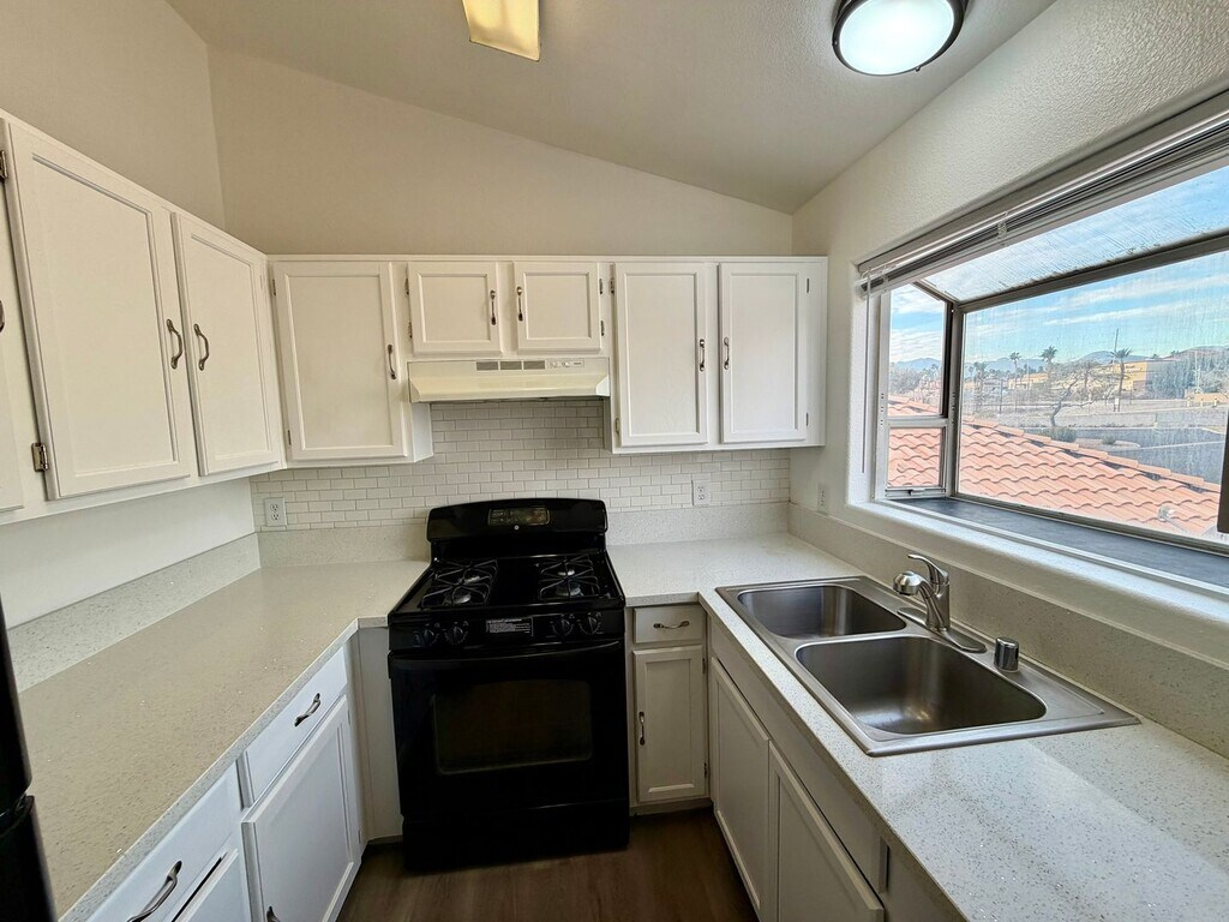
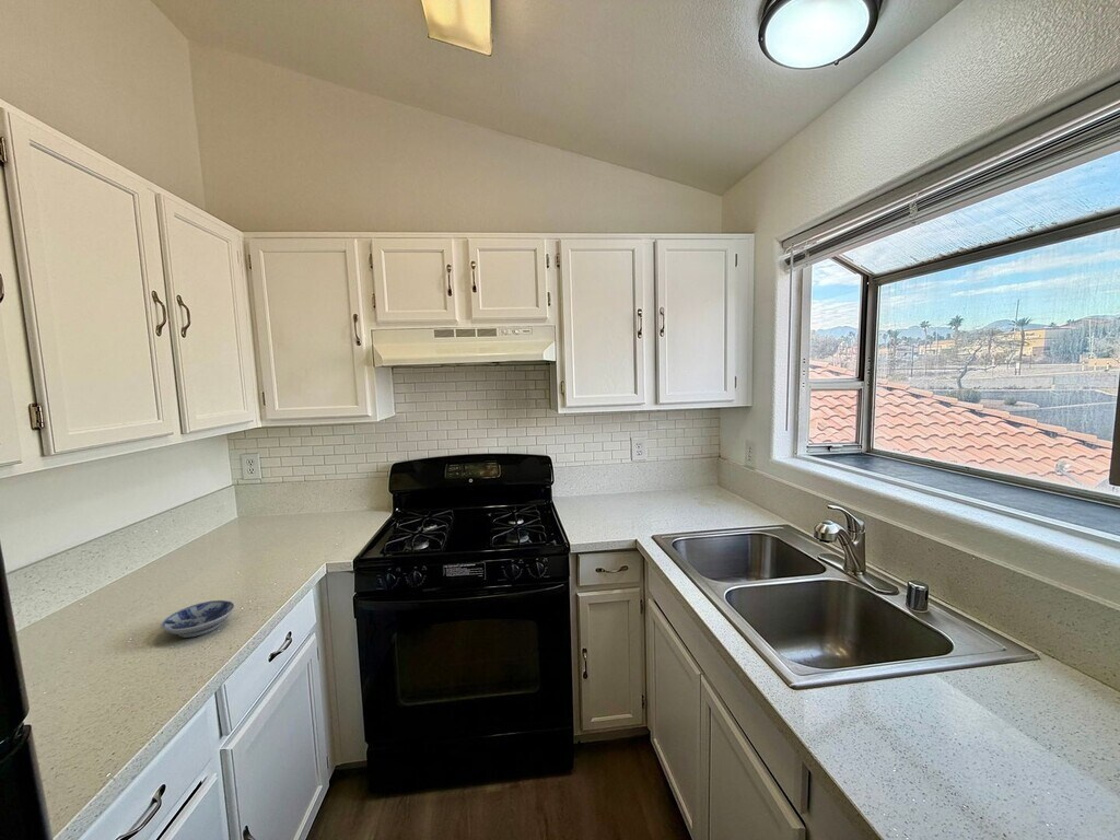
+ bowl (199, 620)
